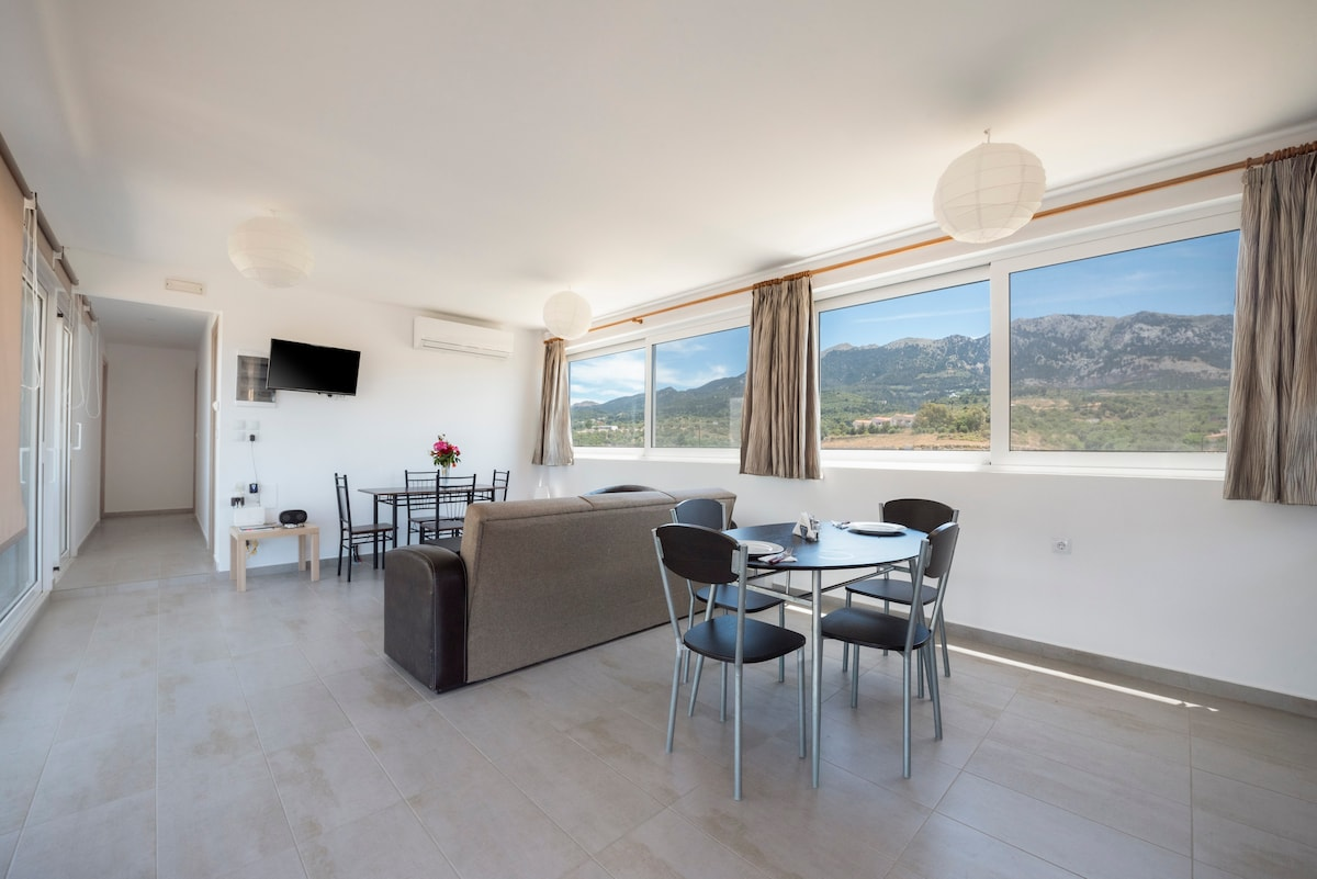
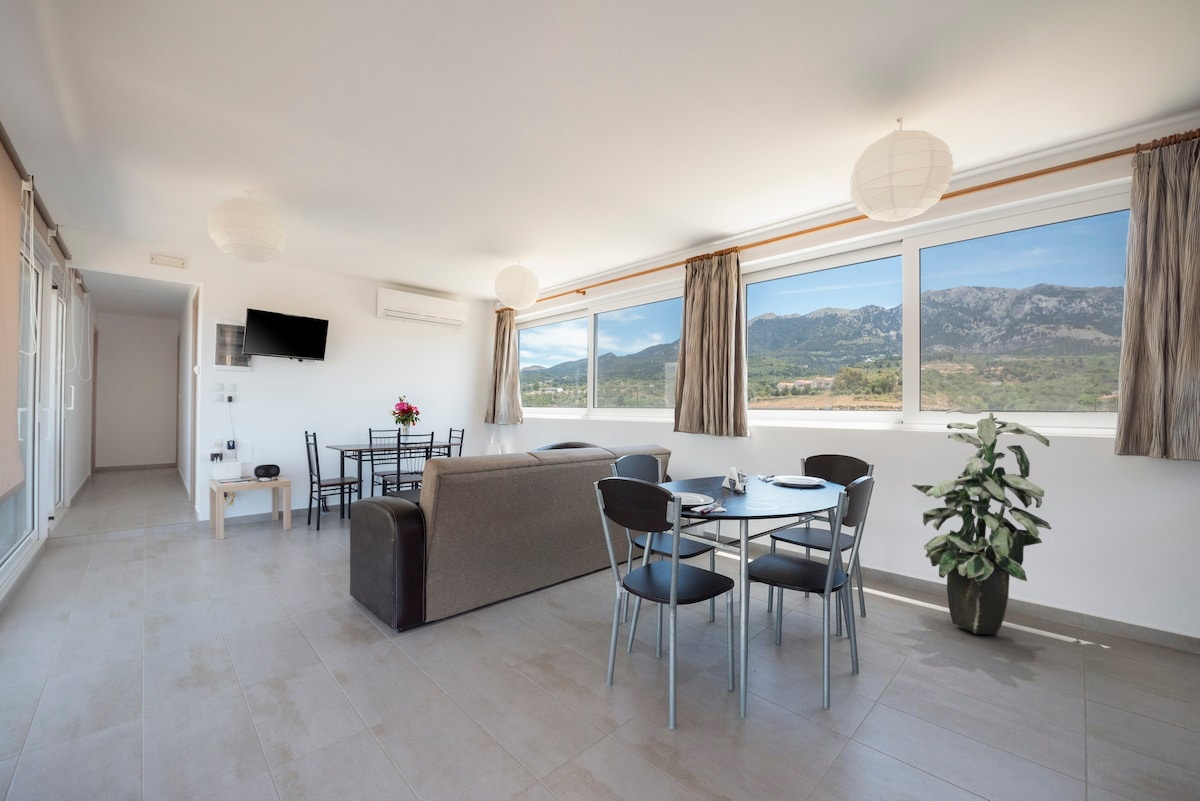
+ indoor plant (975, 516)
